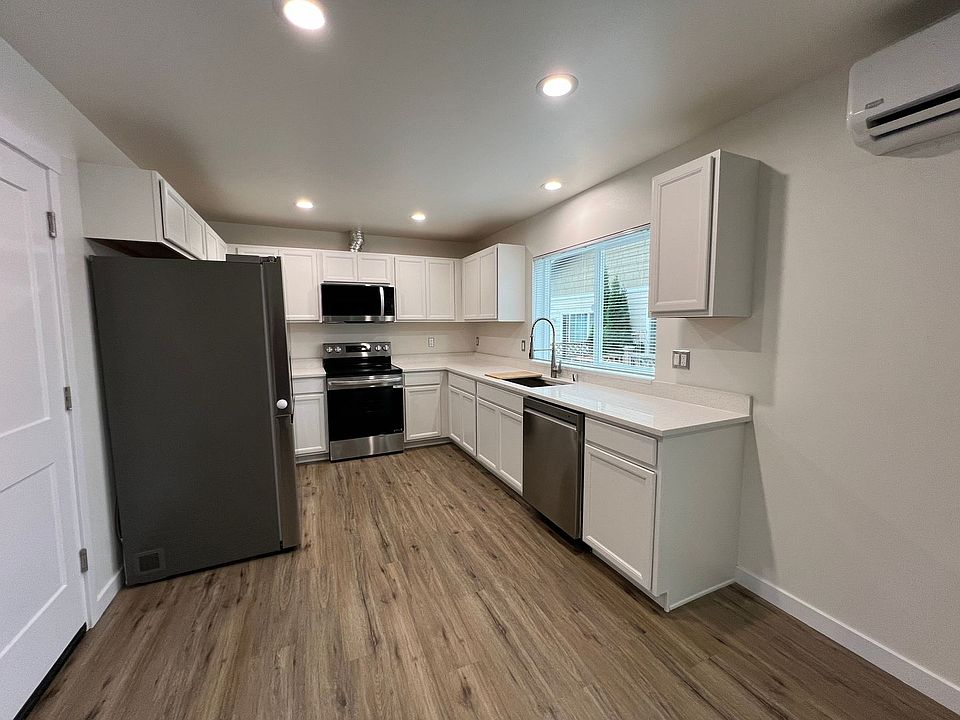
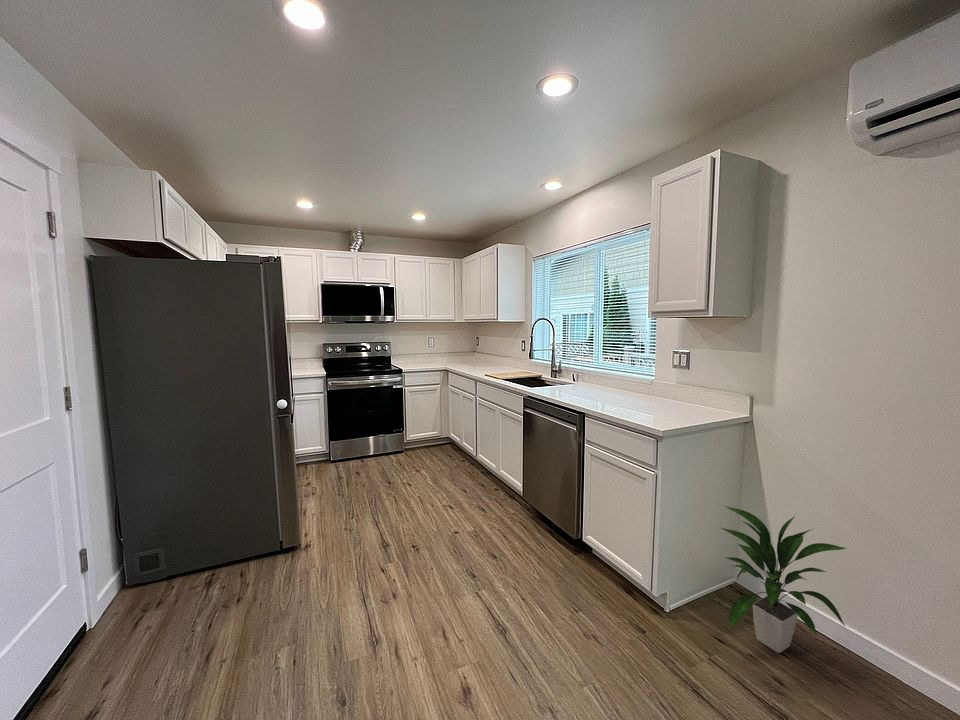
+ indoor plant (770, 577)
